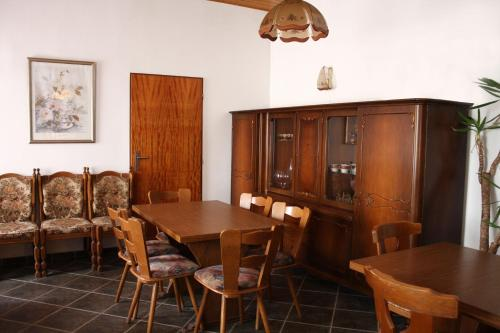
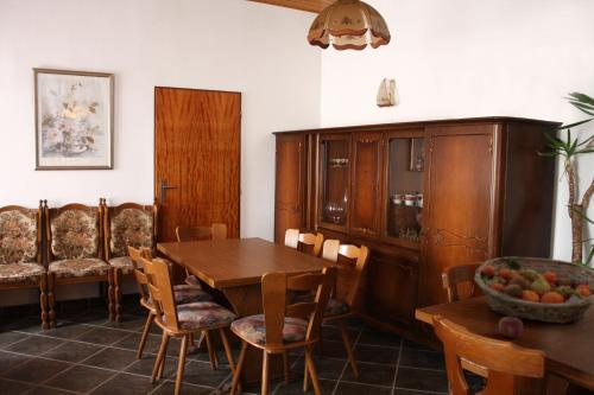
+ apple (510, 325)
+ fruit basket (536, 287)
